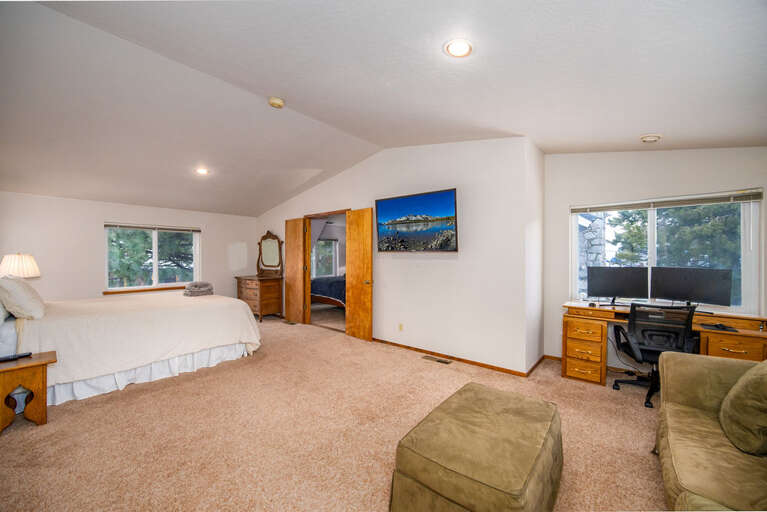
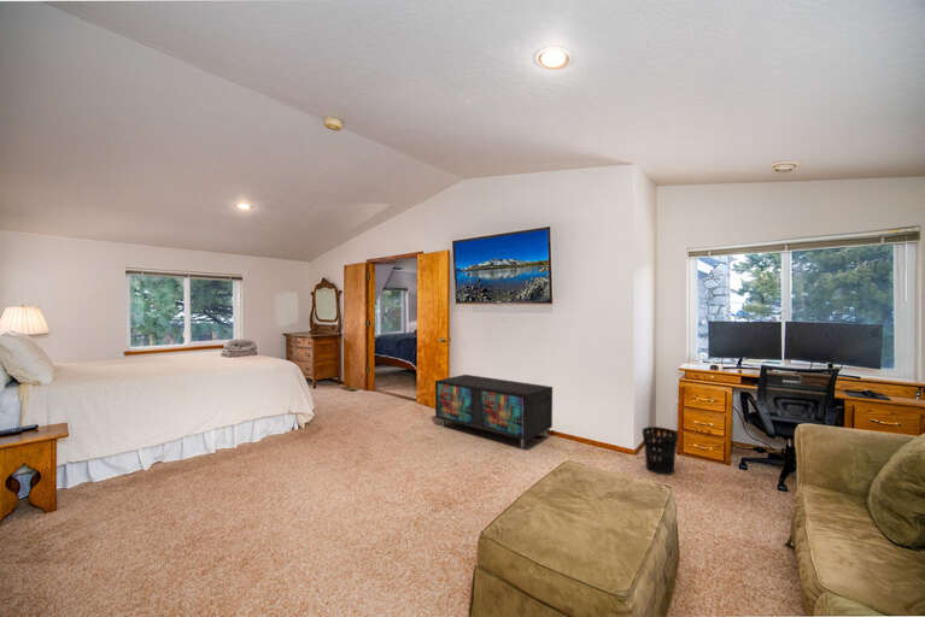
+ storage cabinet (491, 406)
+ wastebasket (660, 449)
